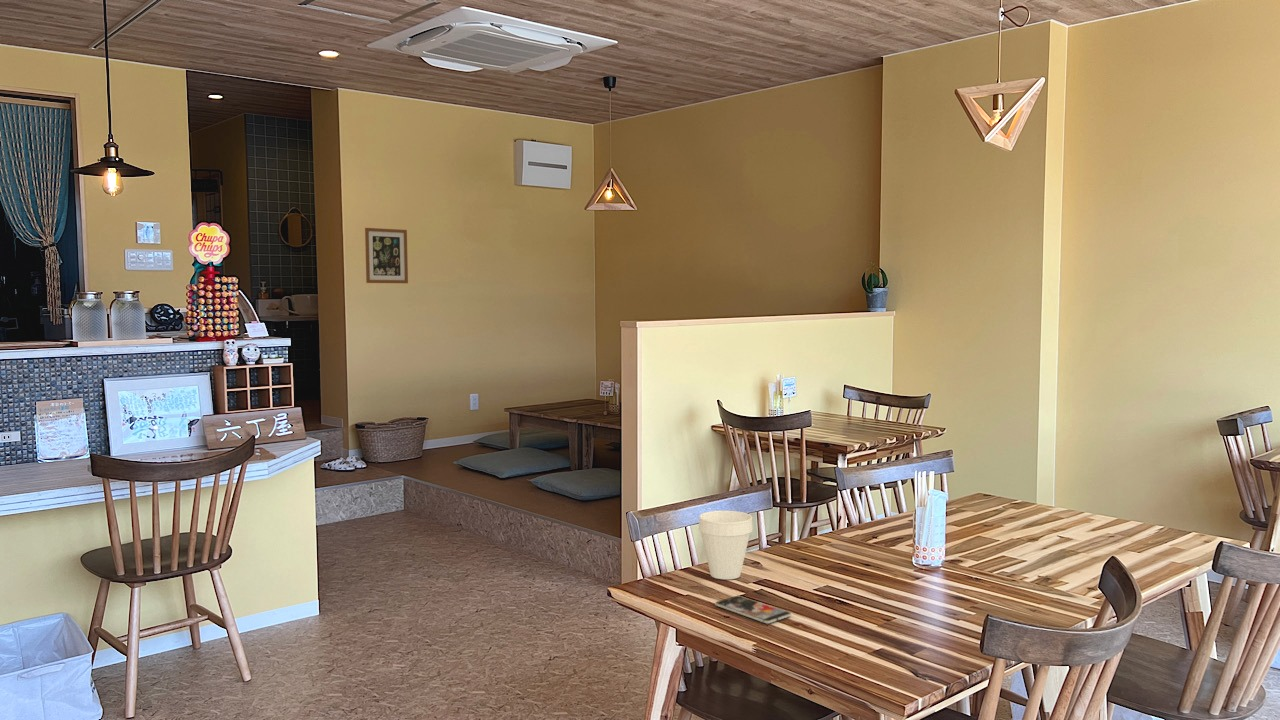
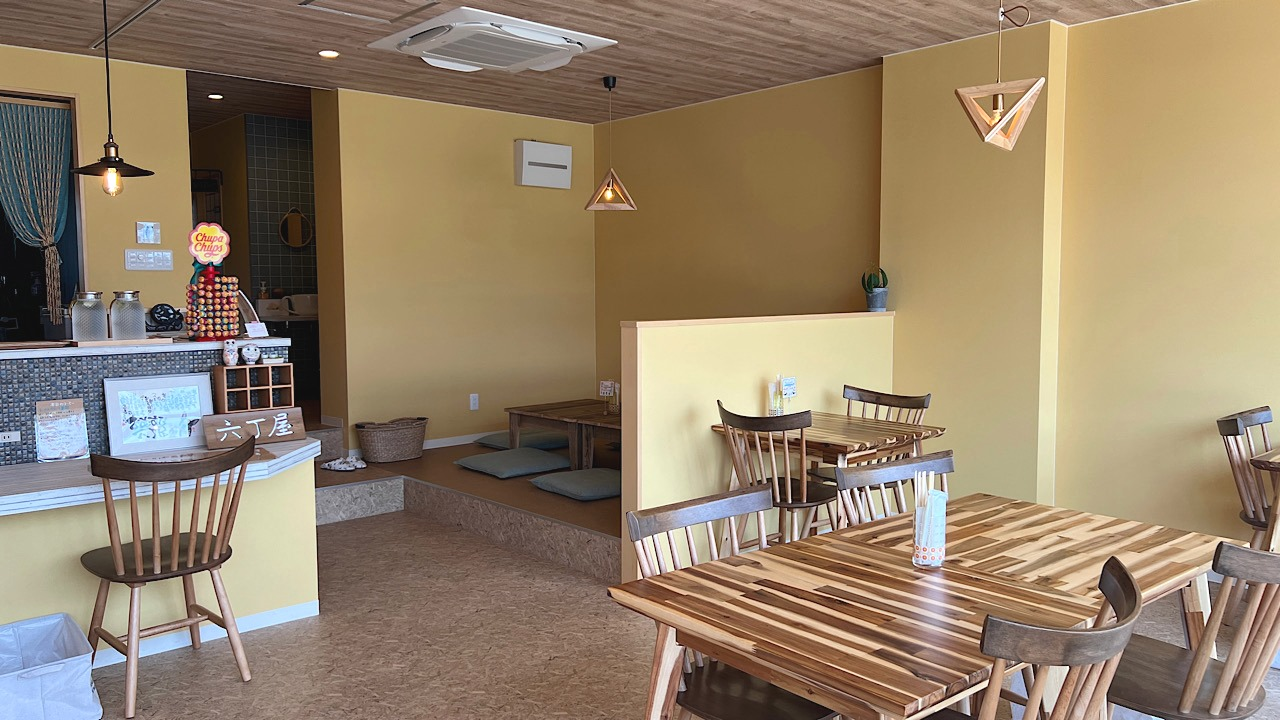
- cup (725, 545)
- smartphone (752, 609)
- wall art (386, 256)
